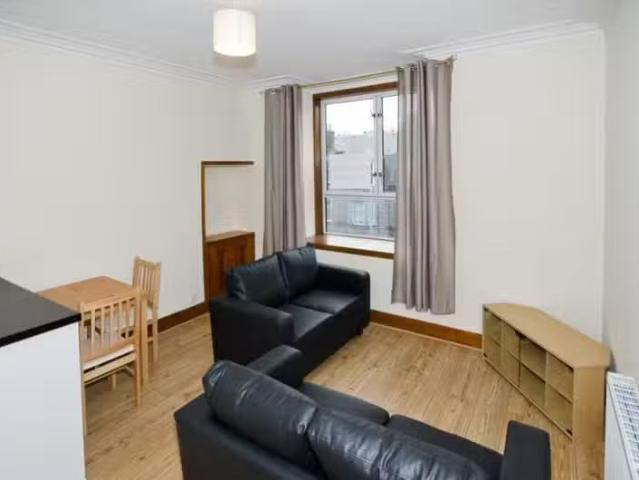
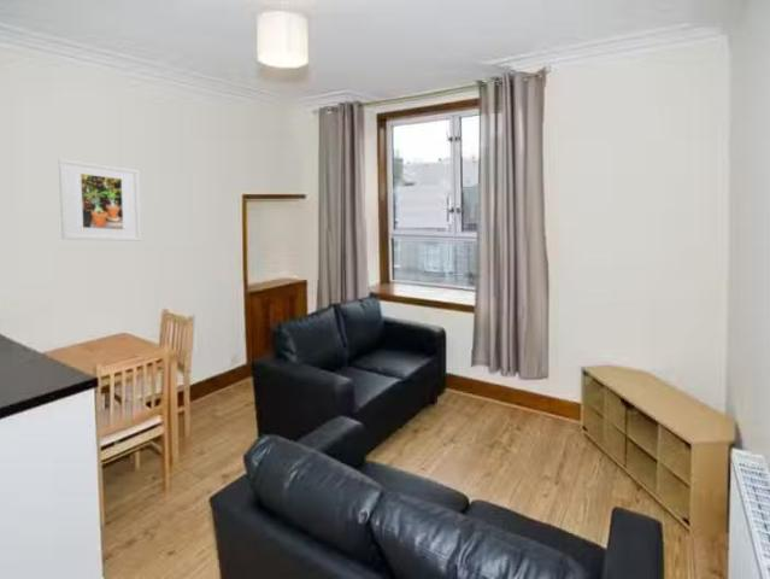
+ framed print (101, 203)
